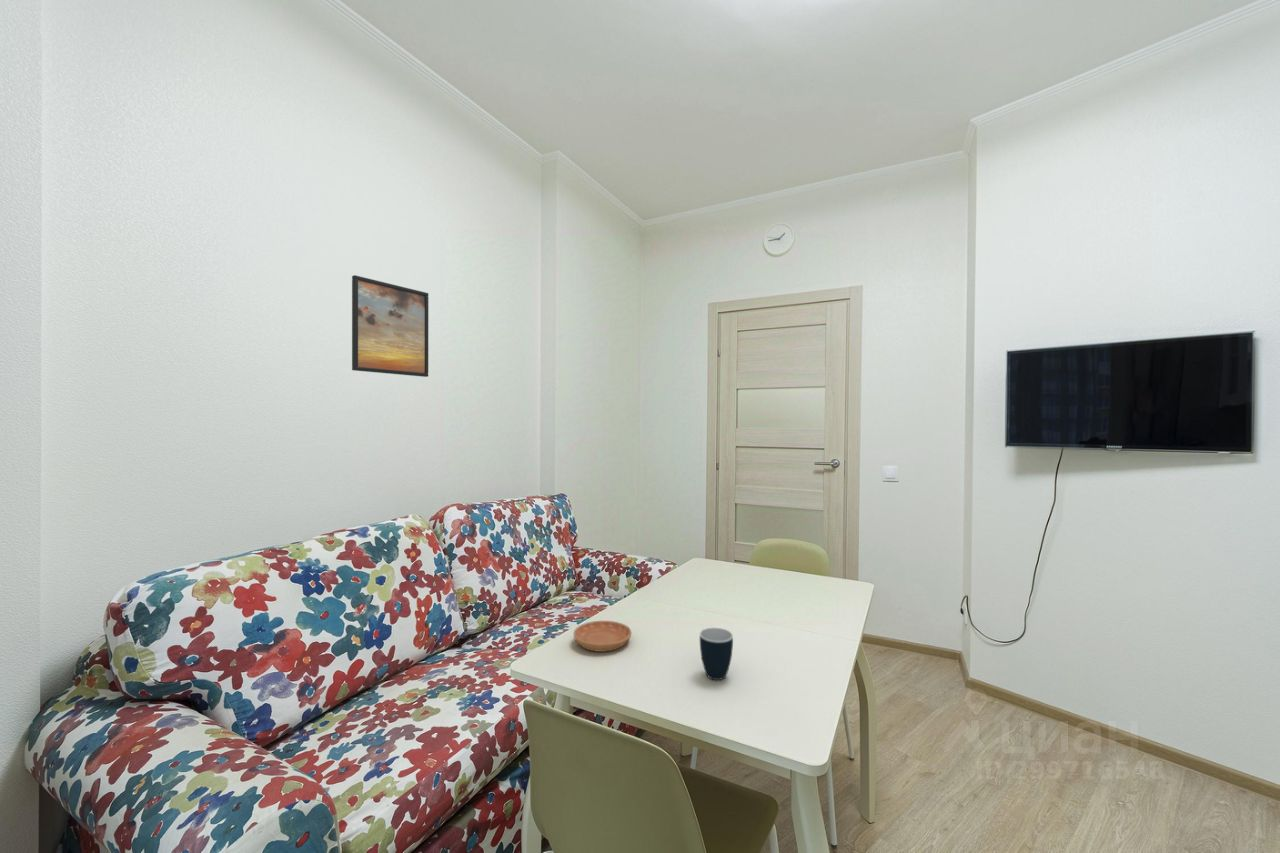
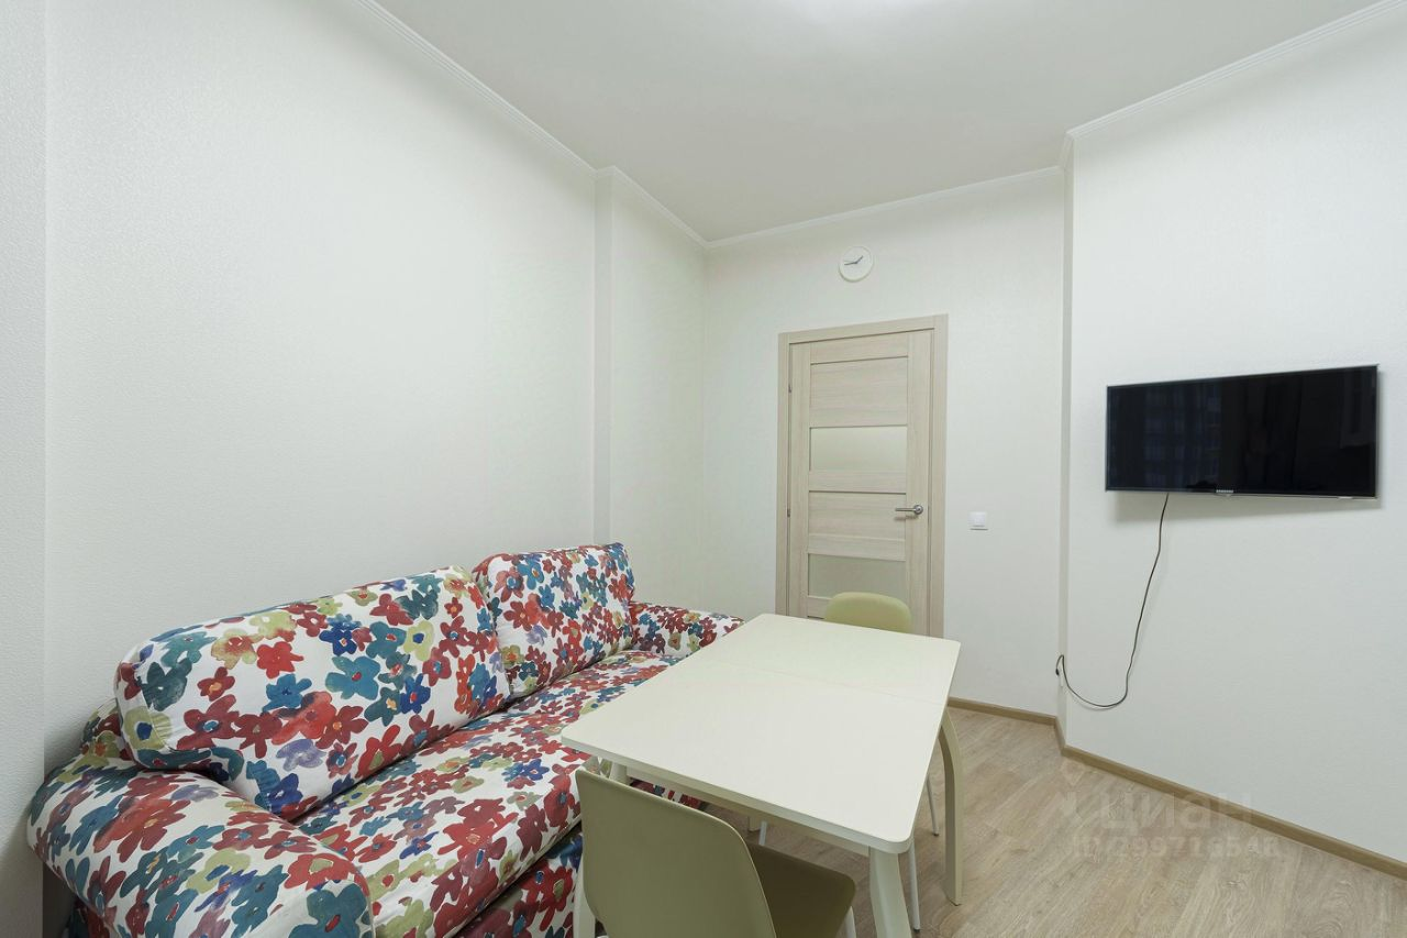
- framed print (392, 329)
- saucer (602, 636)
- mug (719, 652)
